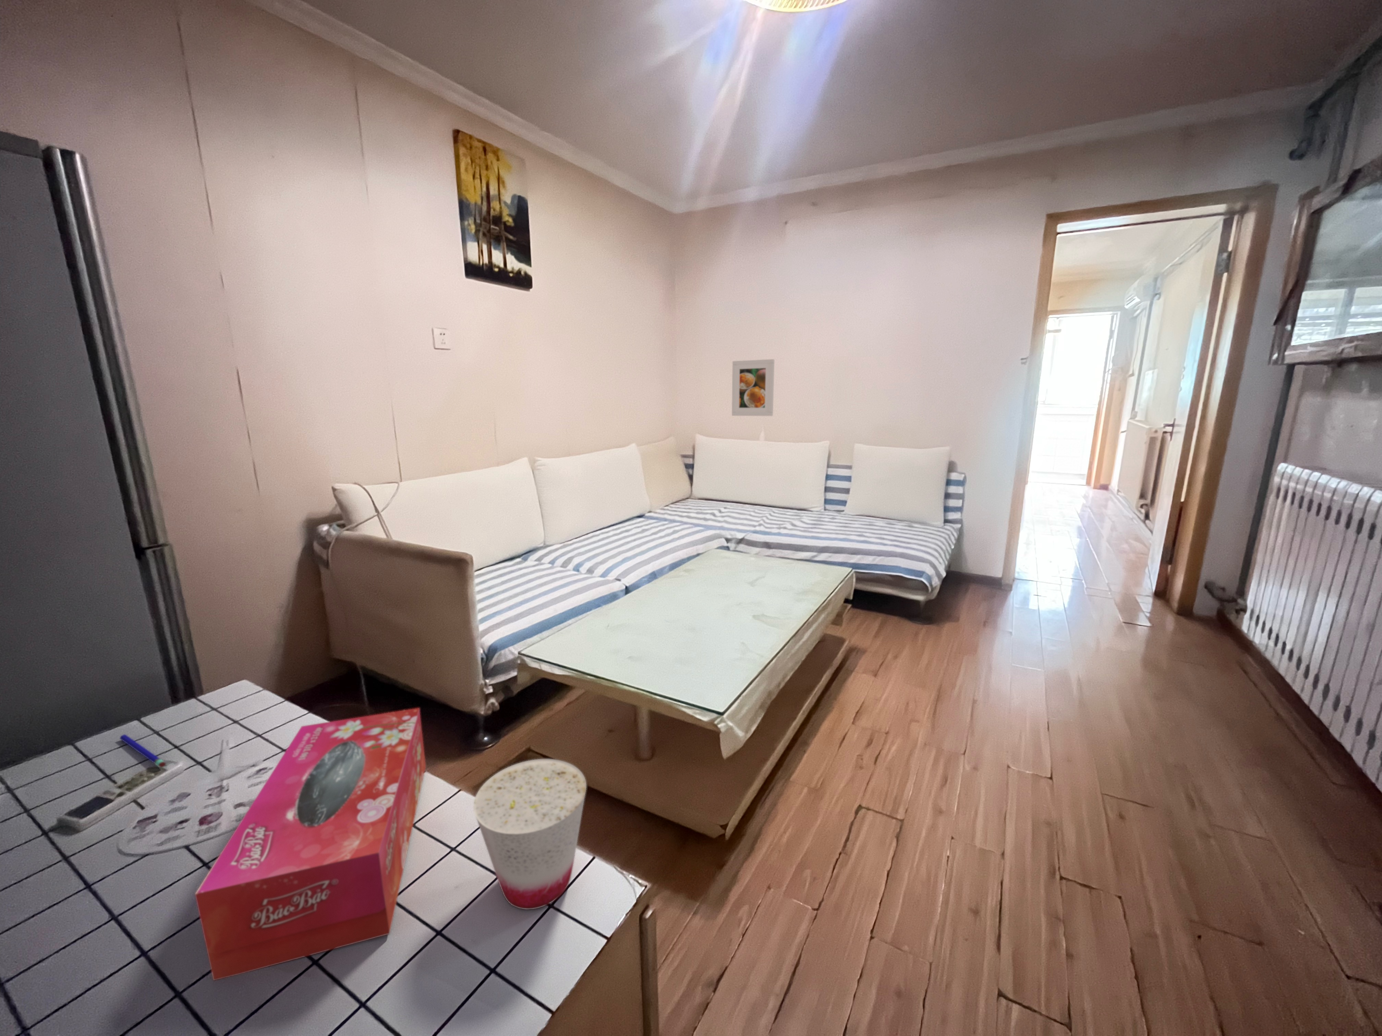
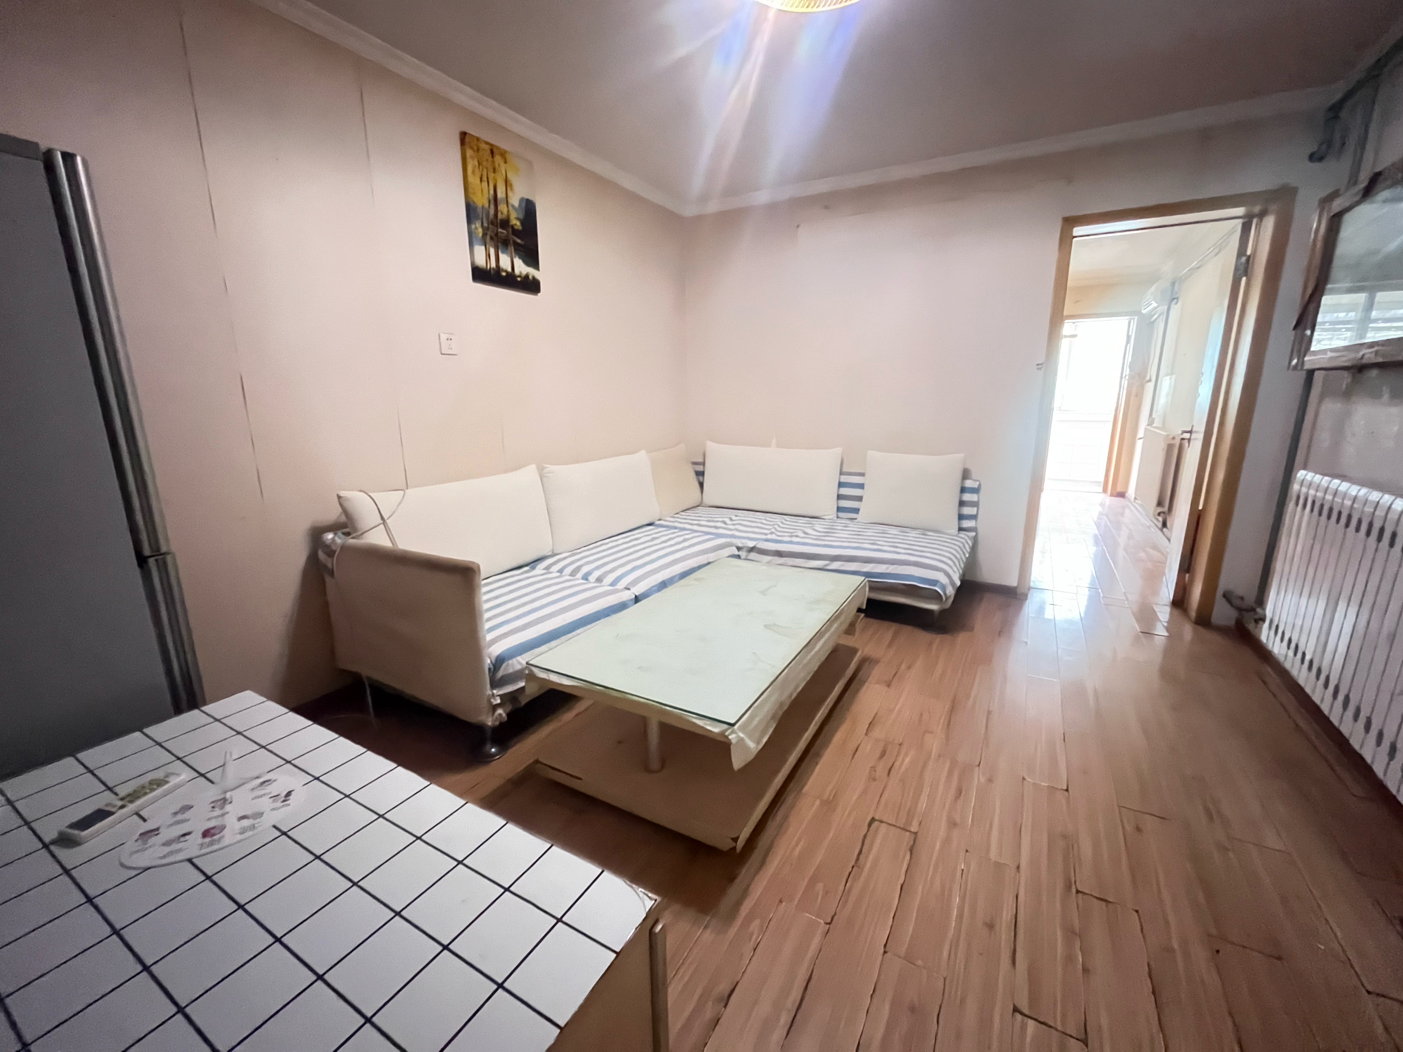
- tissue box (340, 814)
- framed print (752, 388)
- cup (534, 838)
- pen (143, 750)
